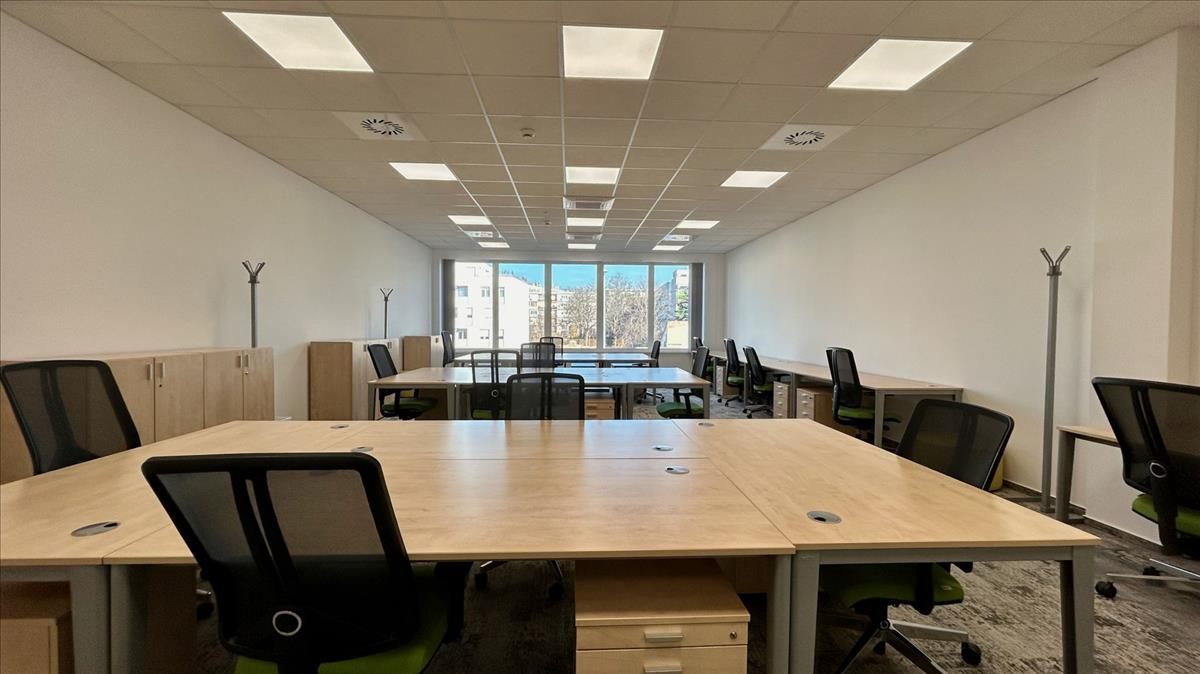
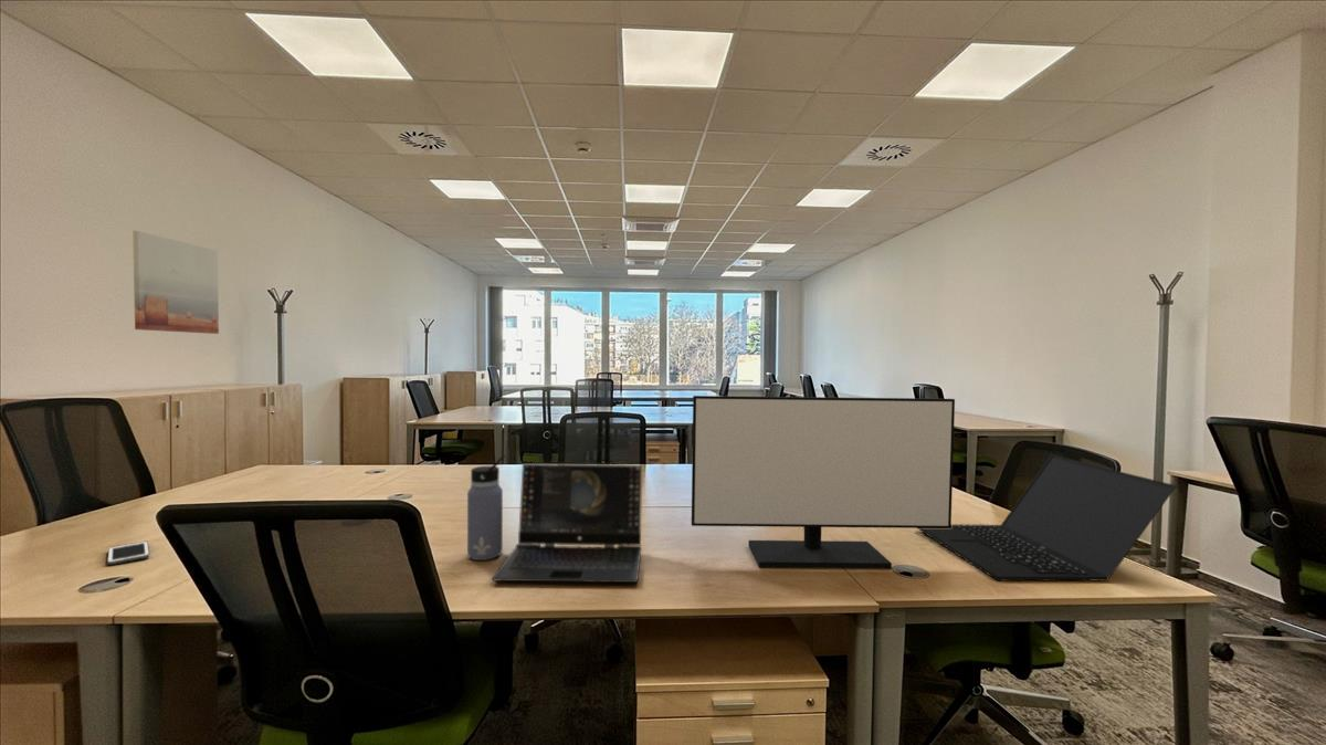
+ wall art (179, 286)
+ laptop (1028, 510)
+ cell phone (128, 553)
+ laptop (573, 518)
+ monitor (818, 476)
+ water bottle (486, 504)
